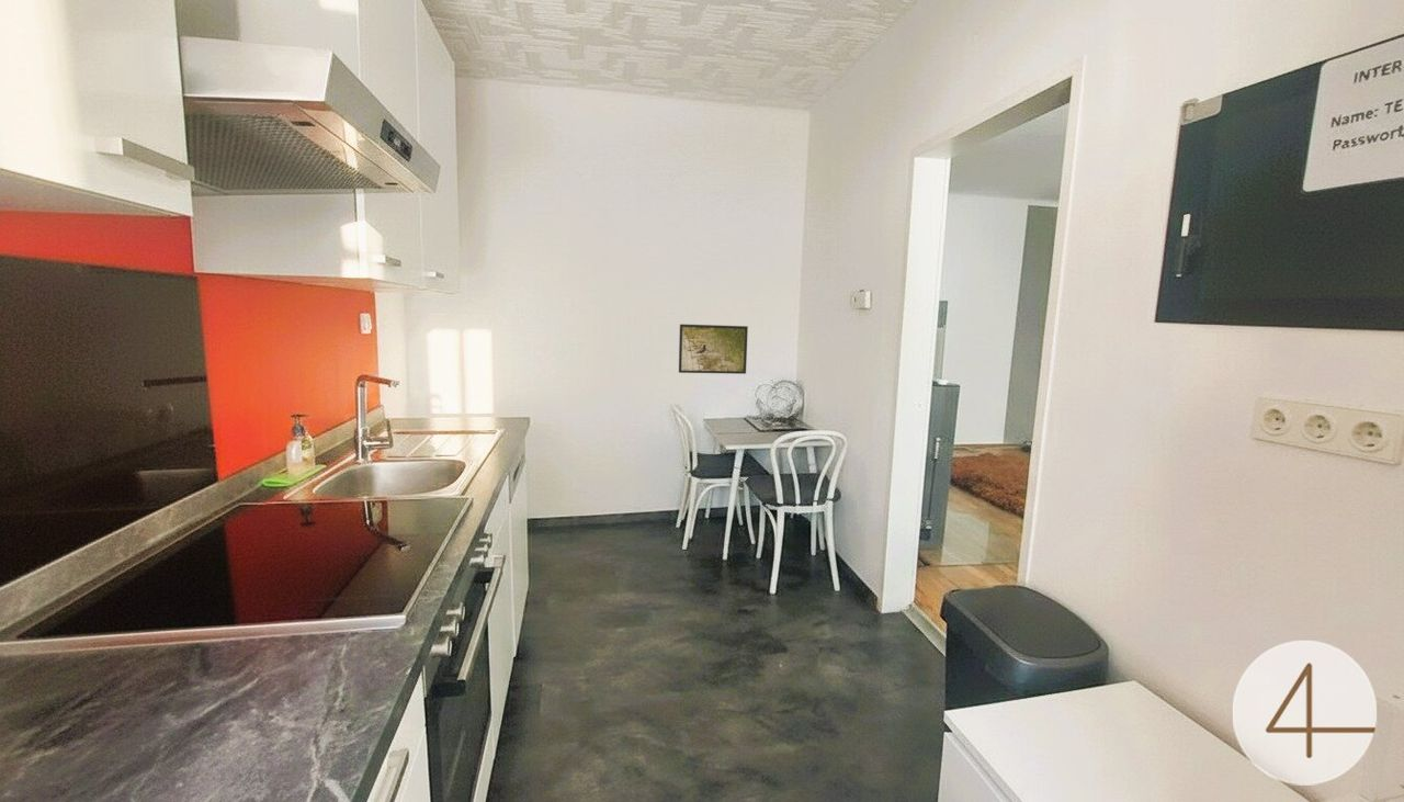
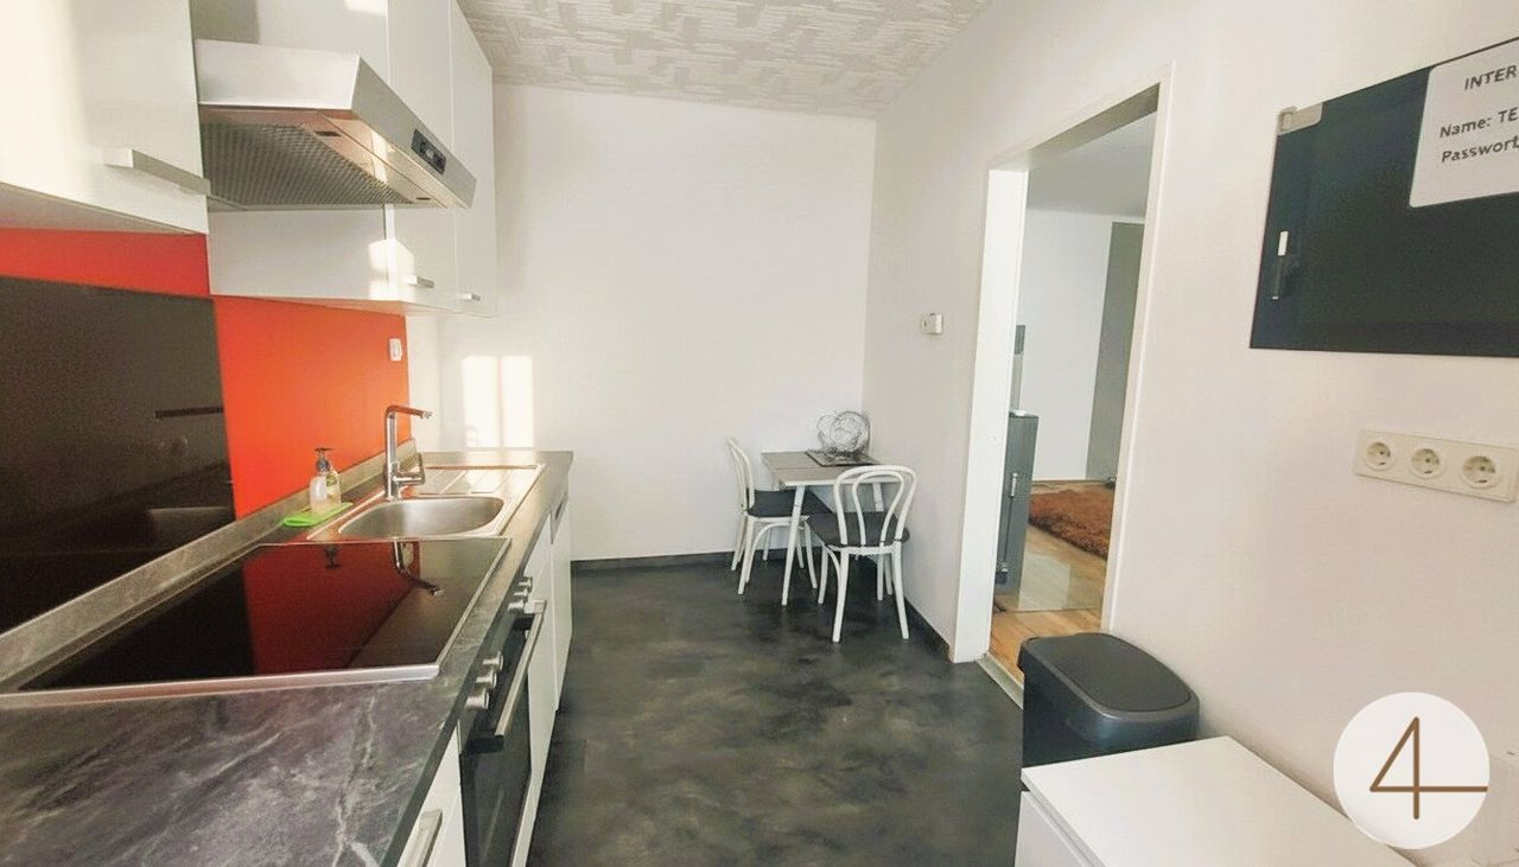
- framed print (713, 349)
